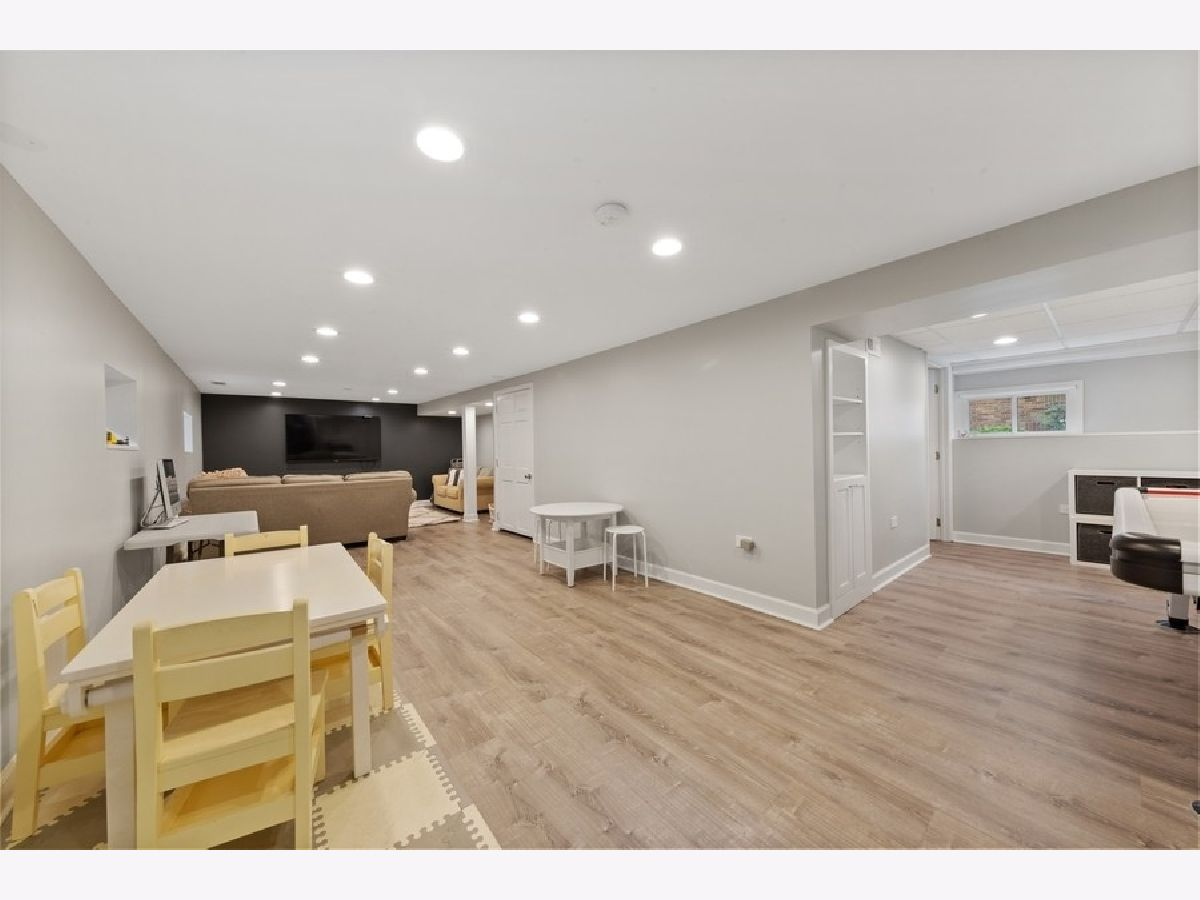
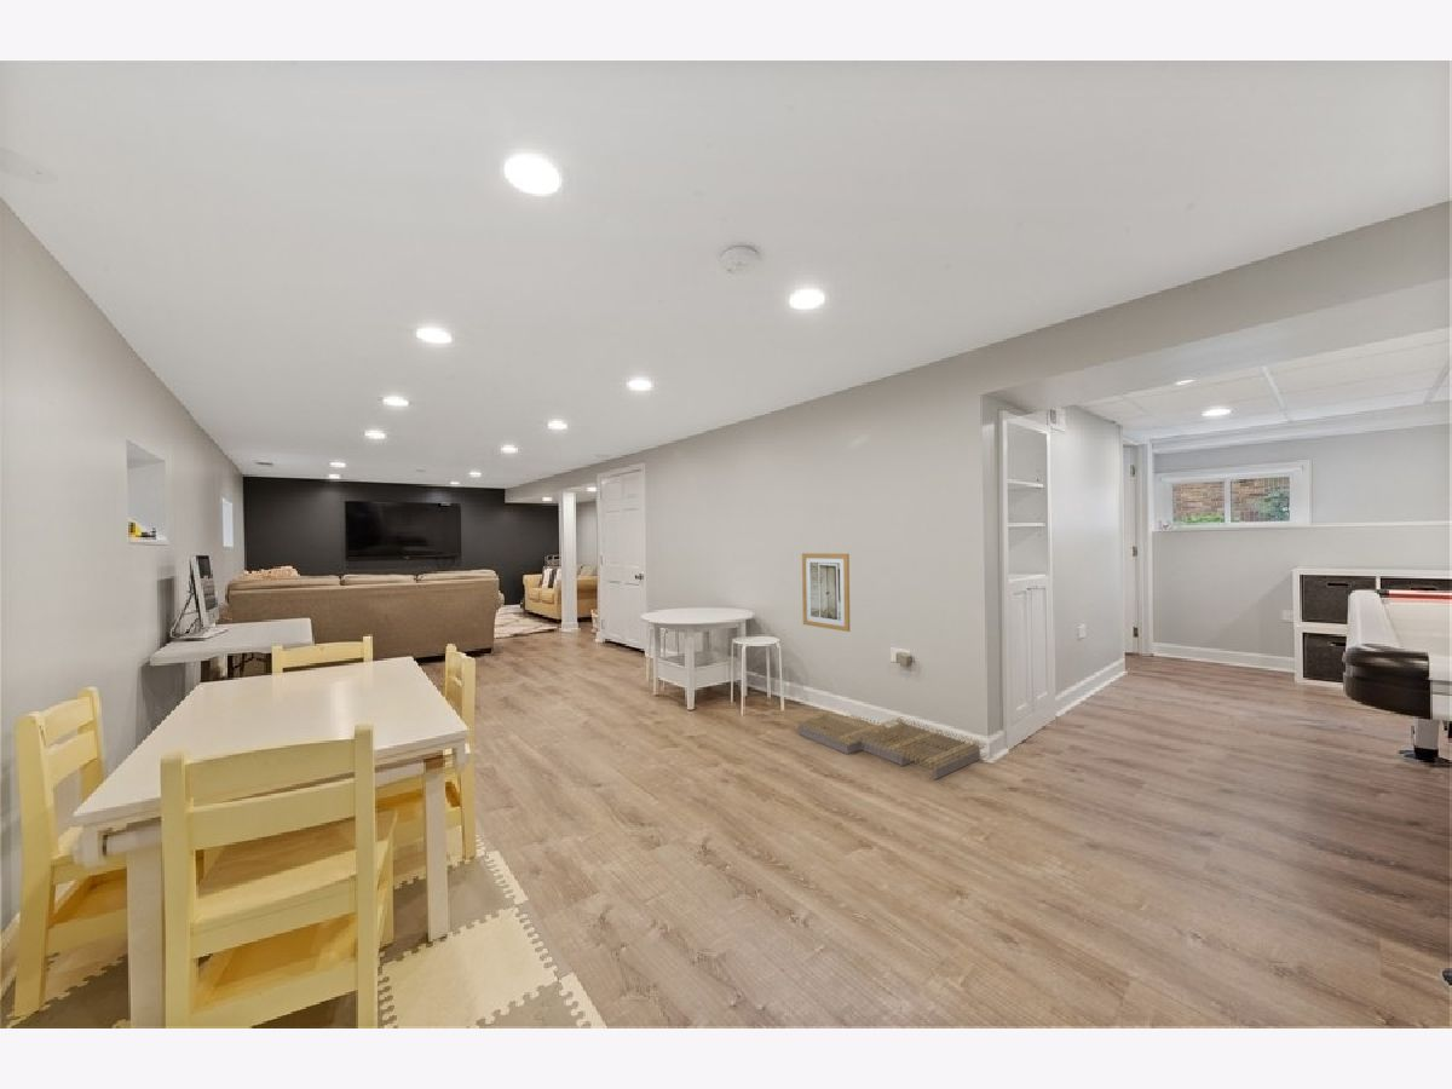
+ wall art (824, 590)
+ architectural model (881, 737)
